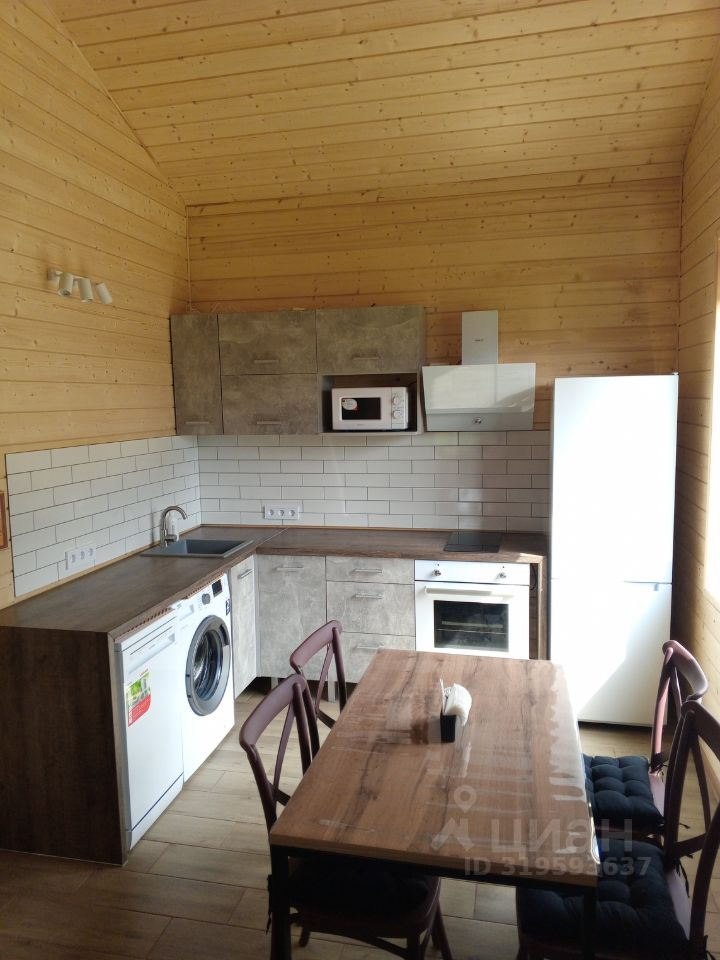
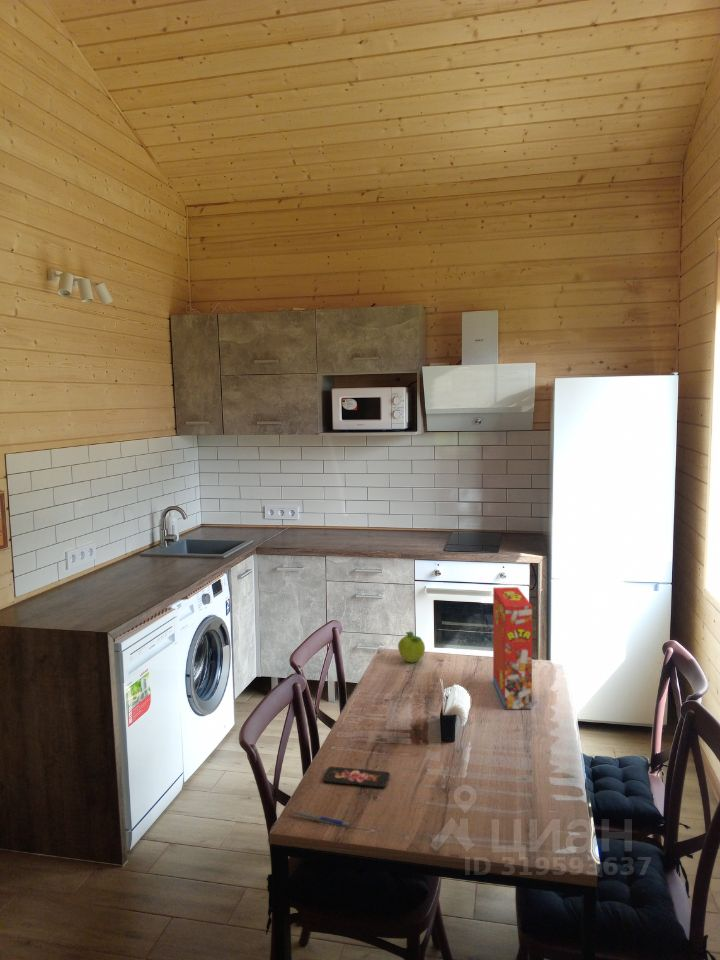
+ fruit (411, 647)
+ smartphone (356, 777)
+ pen (320, 817)
+ cereal box (511, 645)
